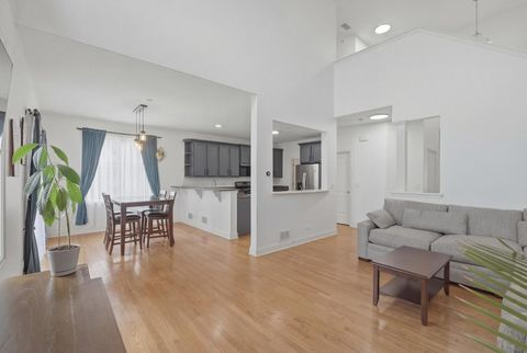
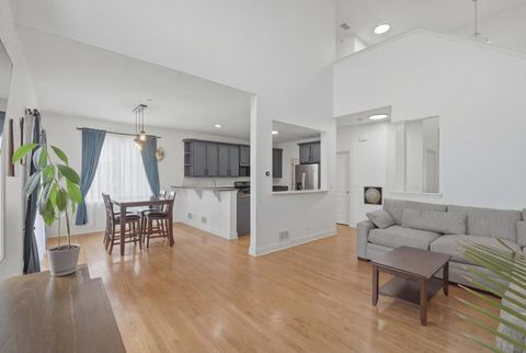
+ wall art (373, 195)
